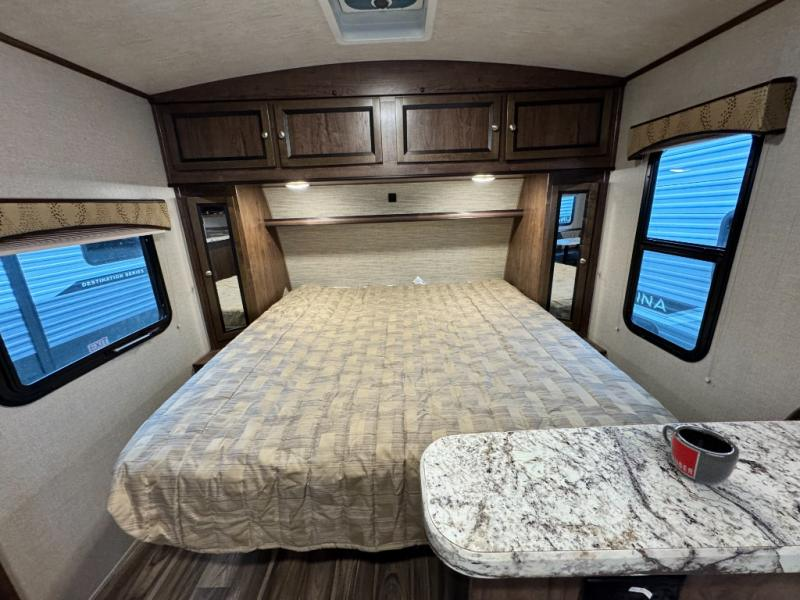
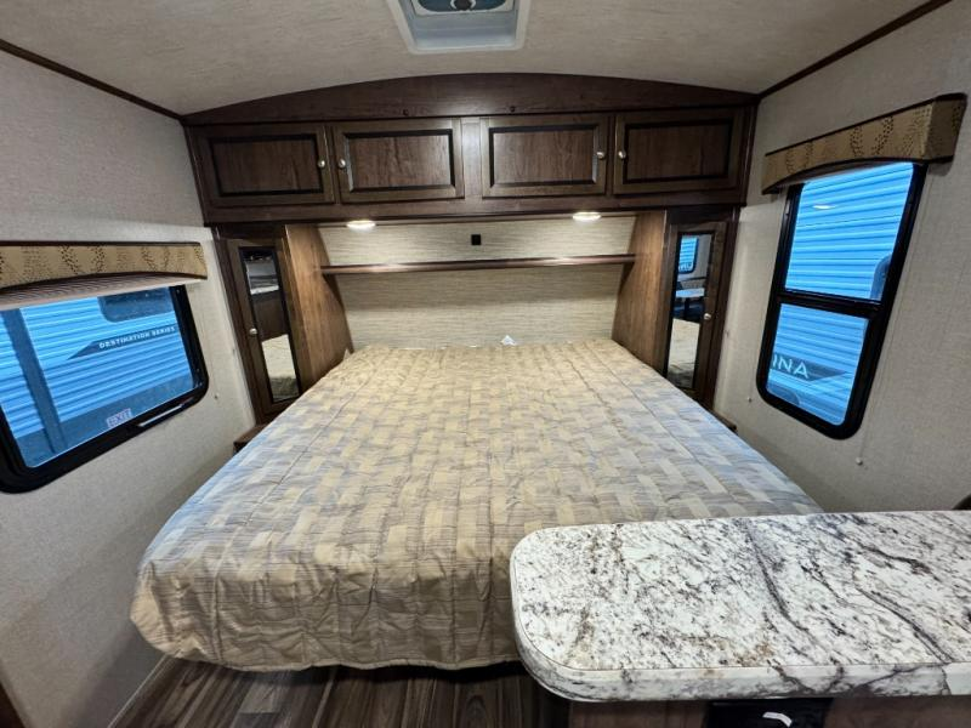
- mug (692, 450)
